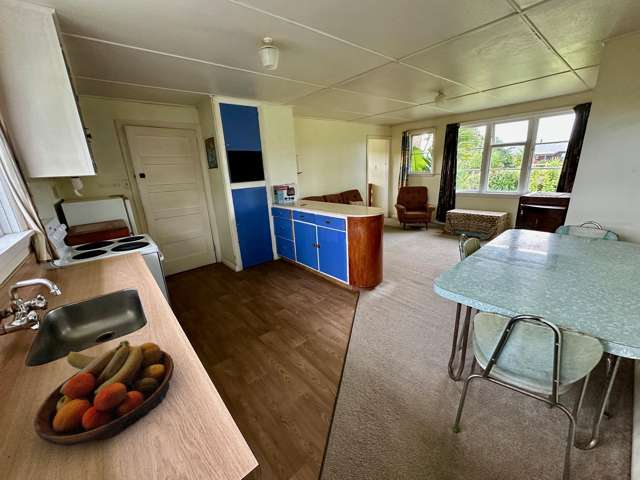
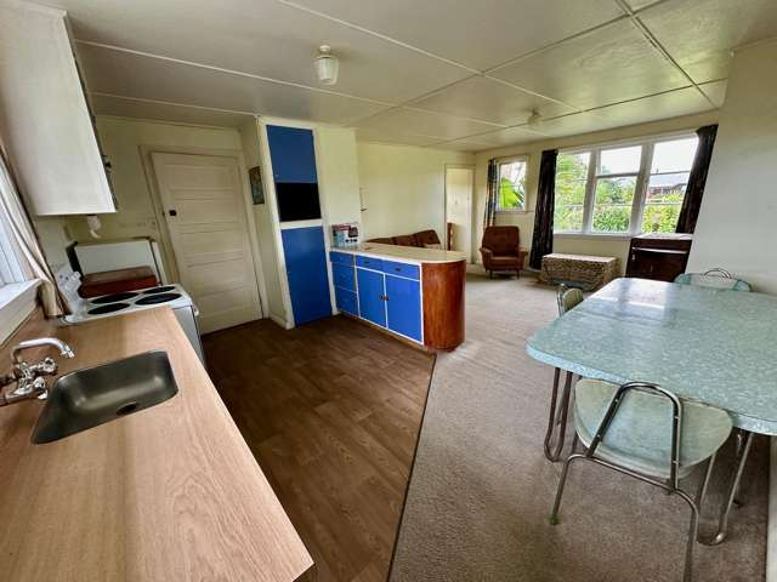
- fruit bowl (109, 381)
